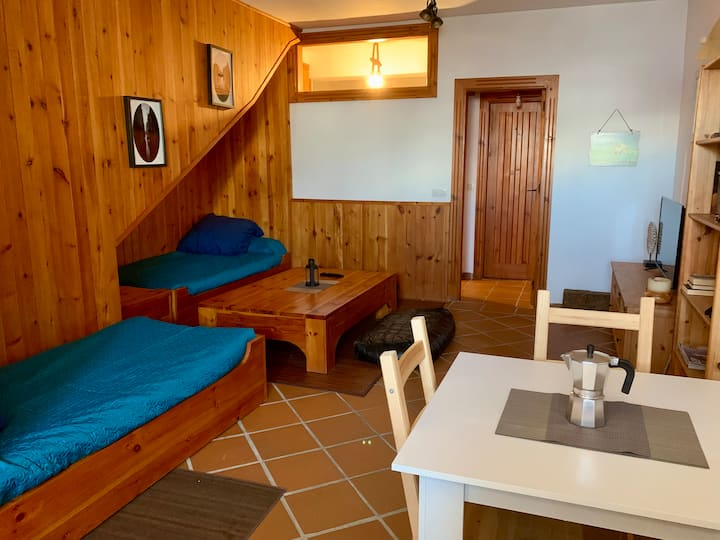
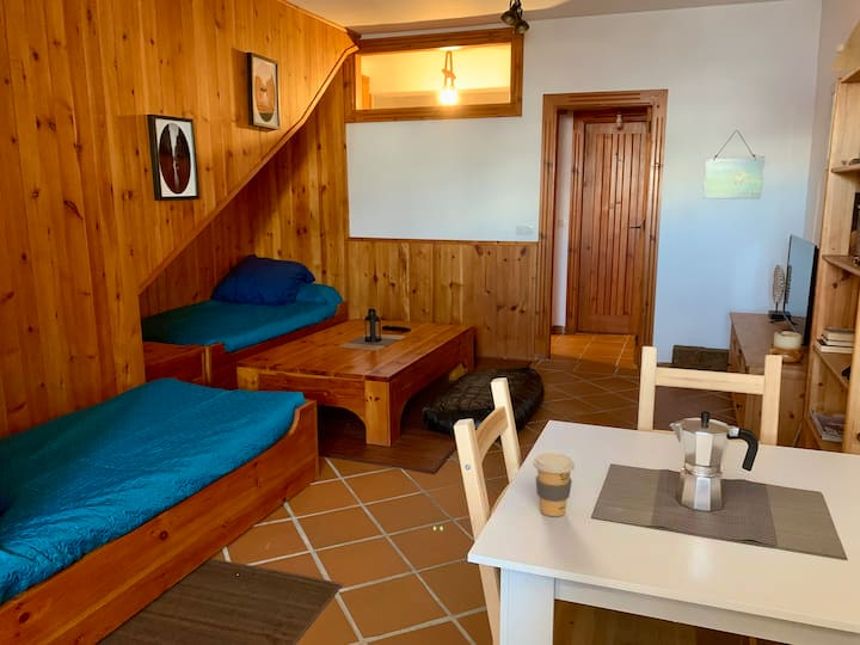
+ coffee cup (553, 485)
